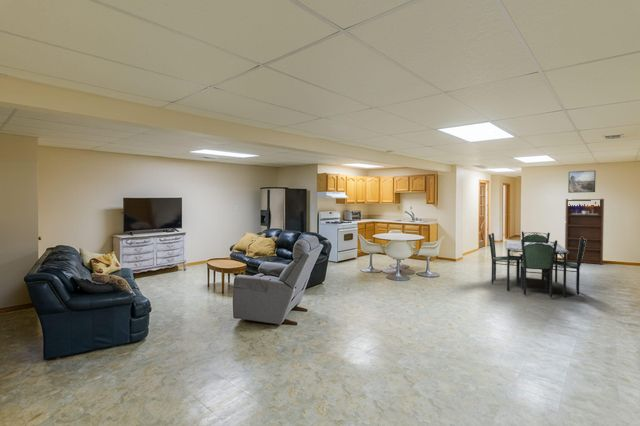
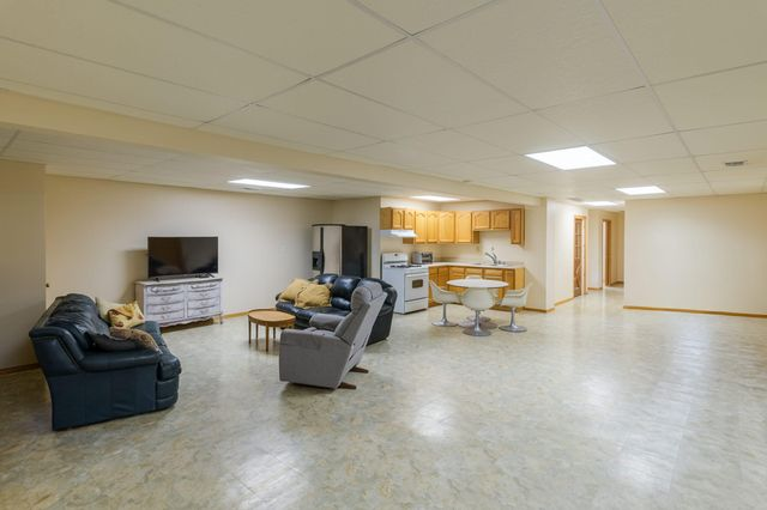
- bookshelf (583, 230)
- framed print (581, 181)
- dining set (532, 260)
